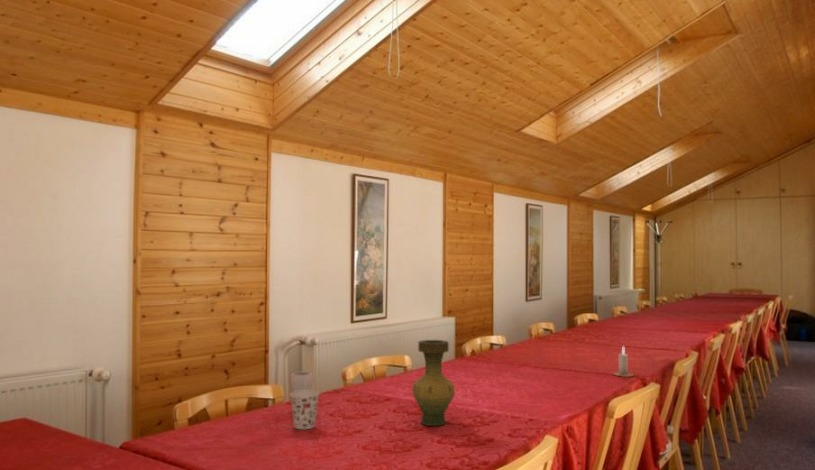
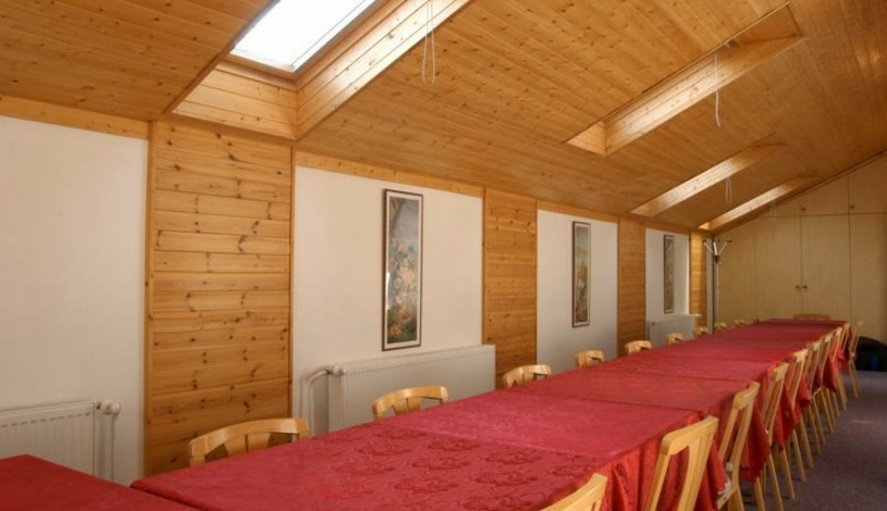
- vase (433, 382)
- drinking glass (301, 390)
- cup (304, 410)
- candle (623, 360)
